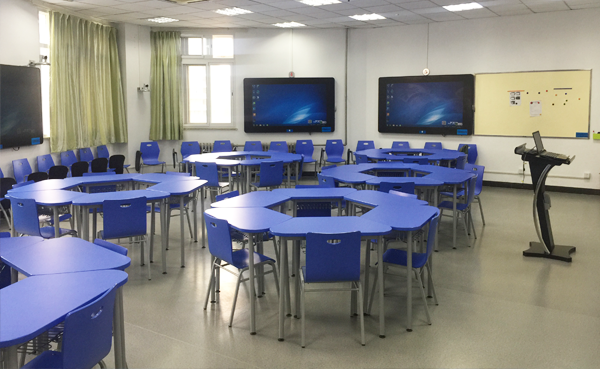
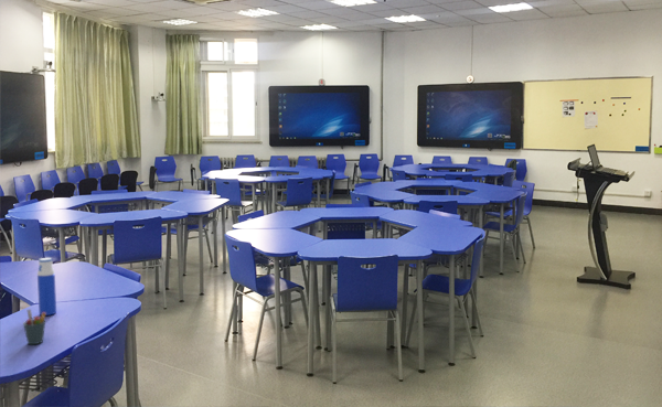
+ water bottle (46, 286)
+ pen holder (34, 326)
